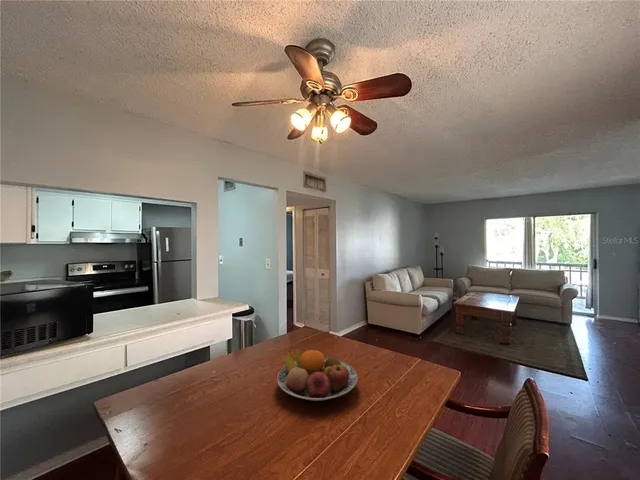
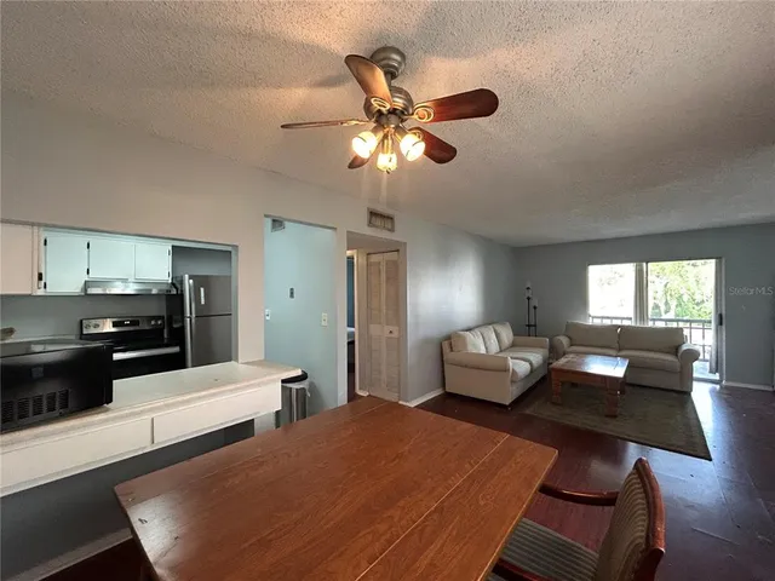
- fruit bowl (317, 371)
